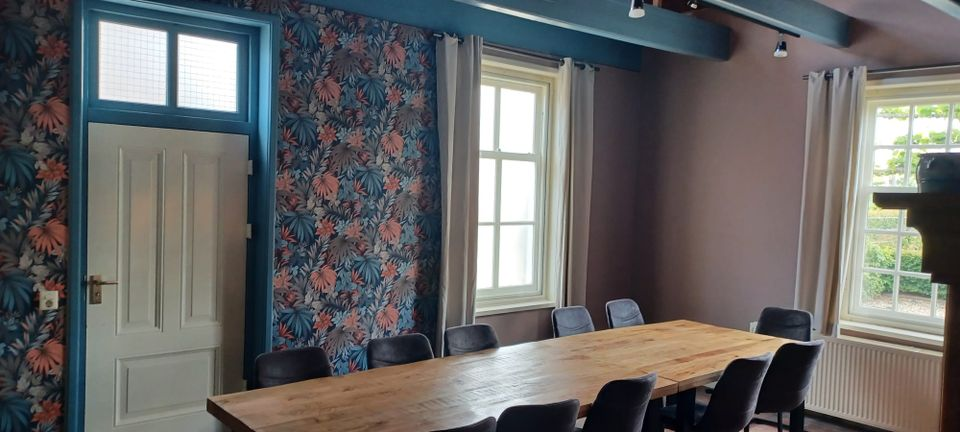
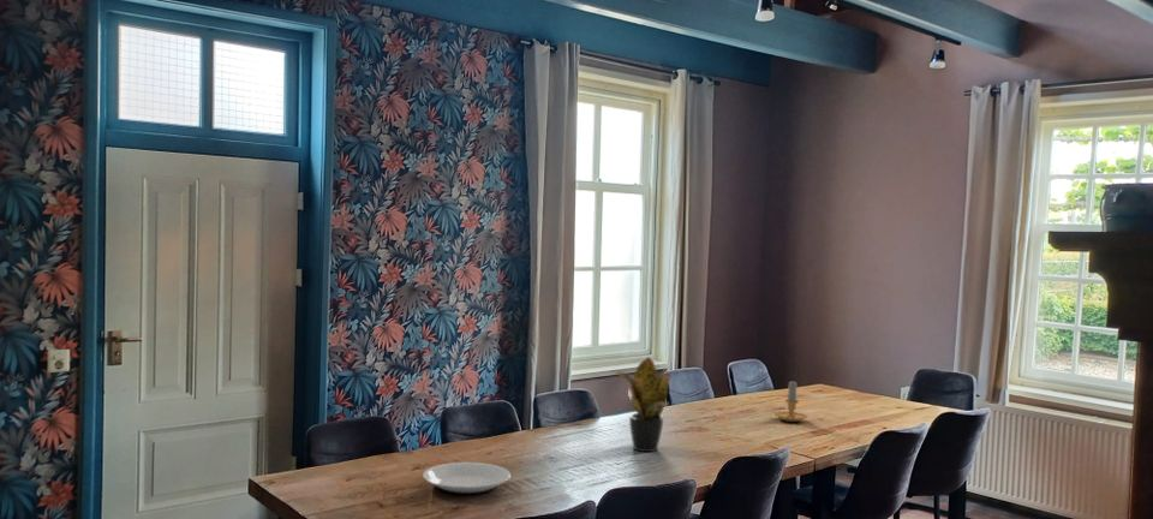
+ plate (466, 481)
+ candle (789, 400)
+ potted plant (645, 402)
